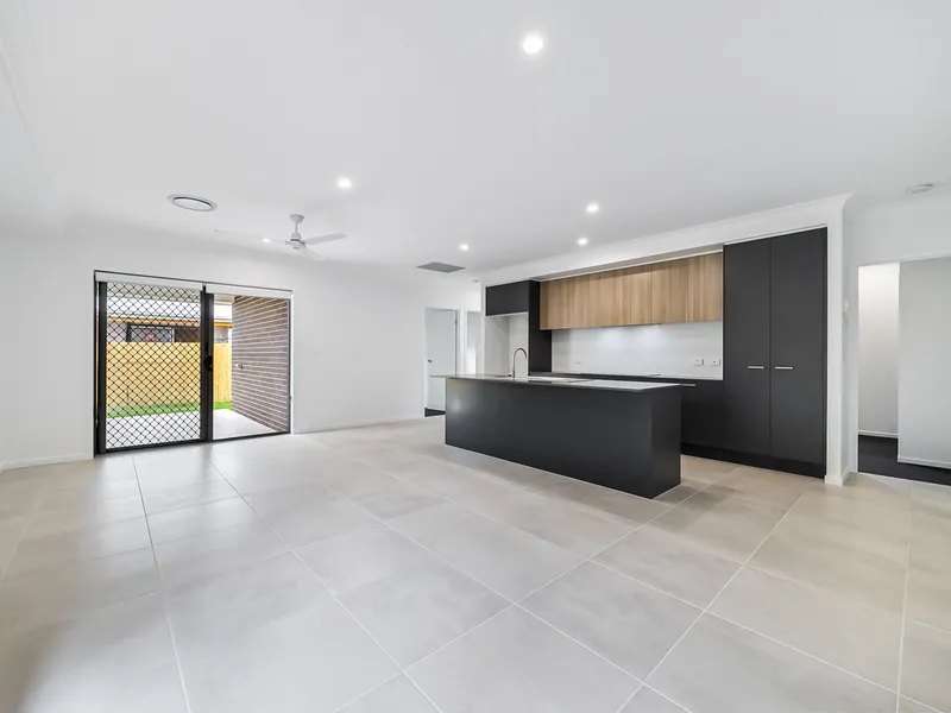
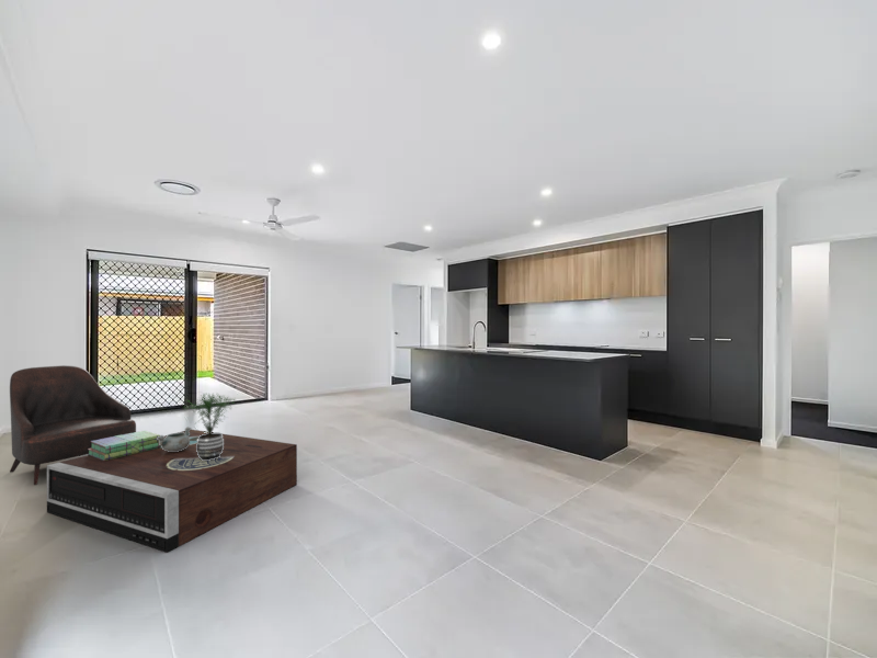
+ armchair (68, 416)
+ decorative bowl (174, 440)
+ potted plant (210, 424)
+ stack of books (126, 444)
+ stereo (181, 476)
